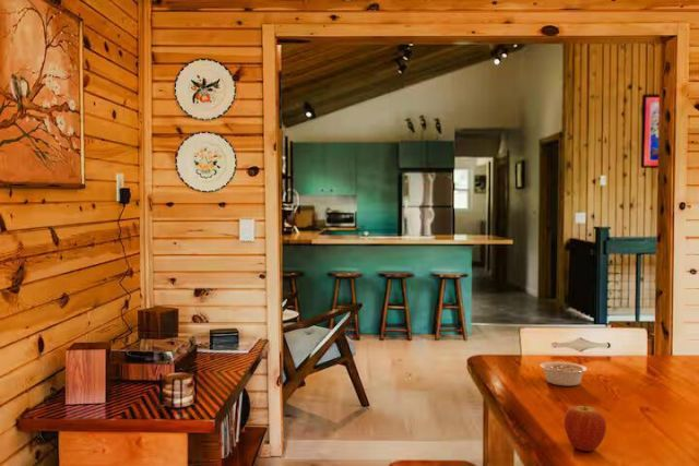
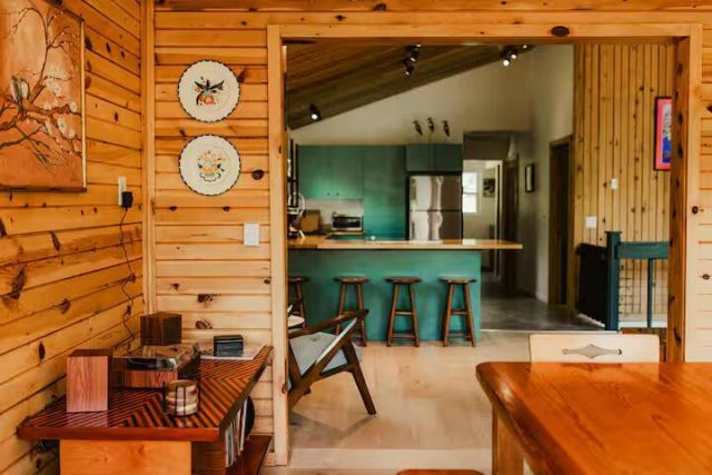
- legume (565, 372)
- fruit (583, 426)
